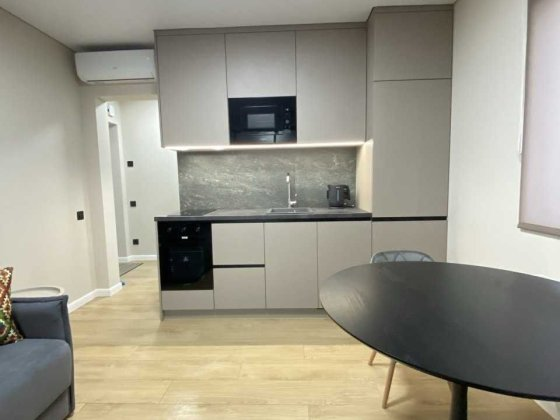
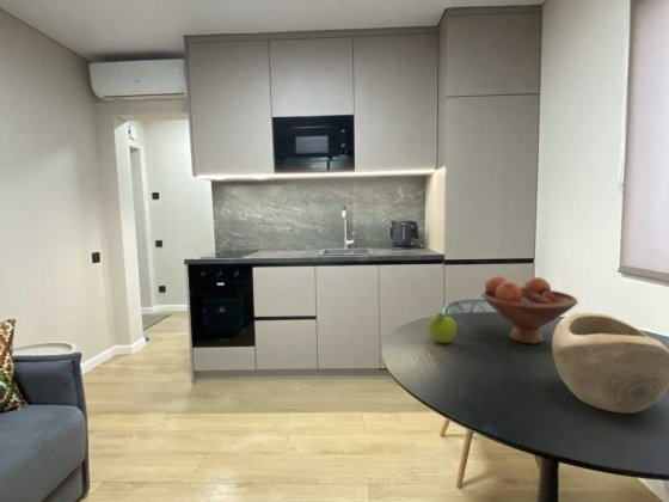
+ decorative bowl (608, 361)
+ fruit bowl (527, 308)
+ fruit (442, 327)
